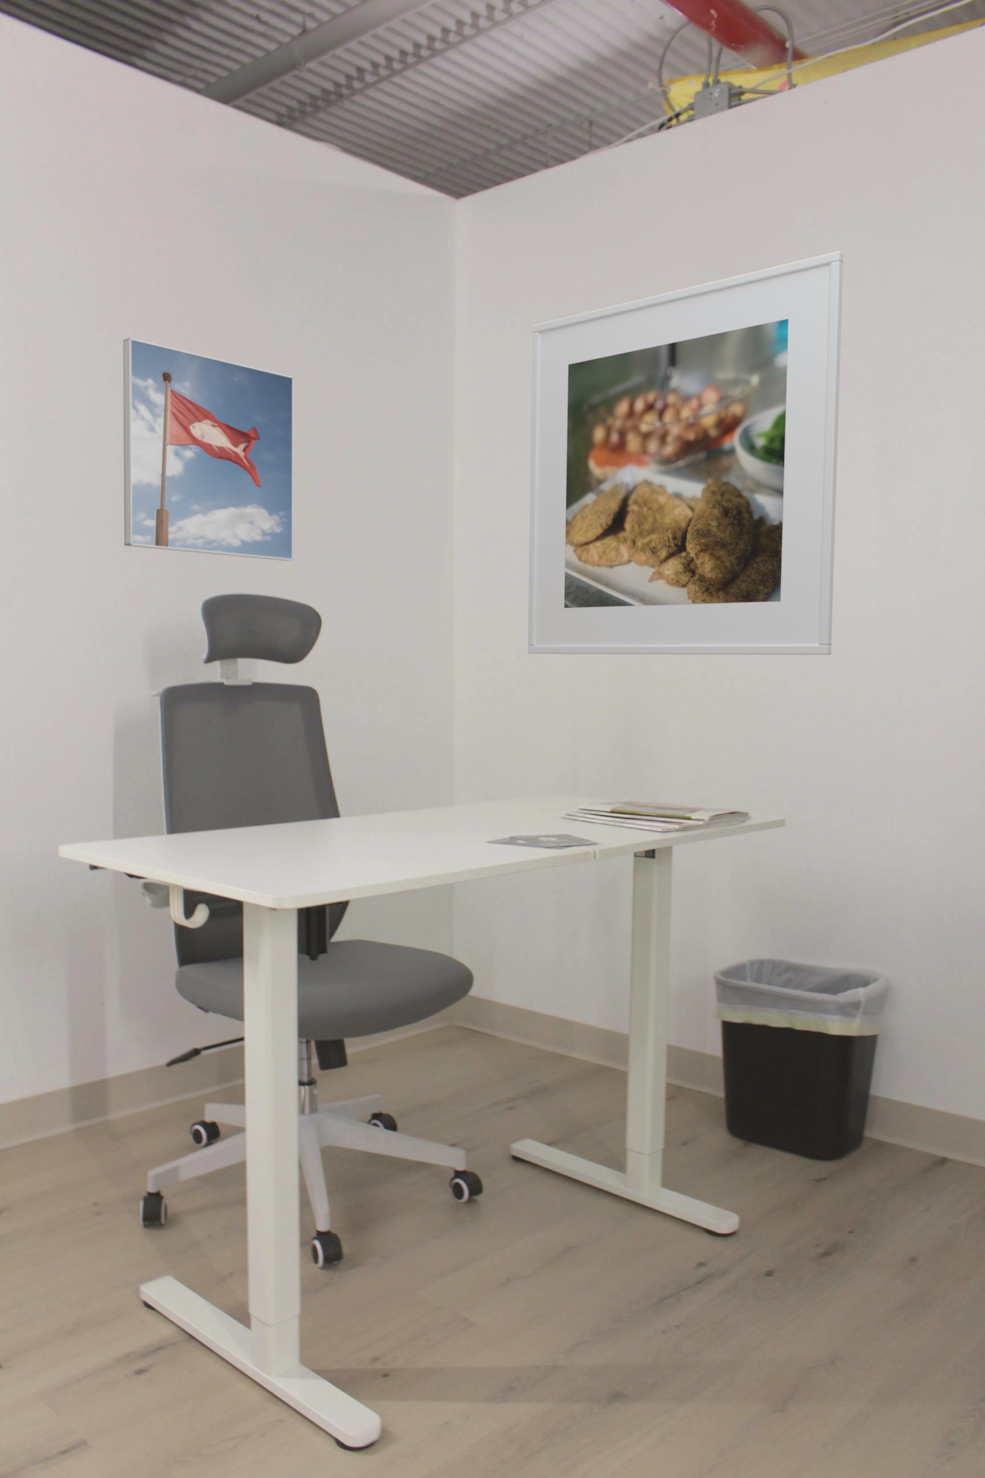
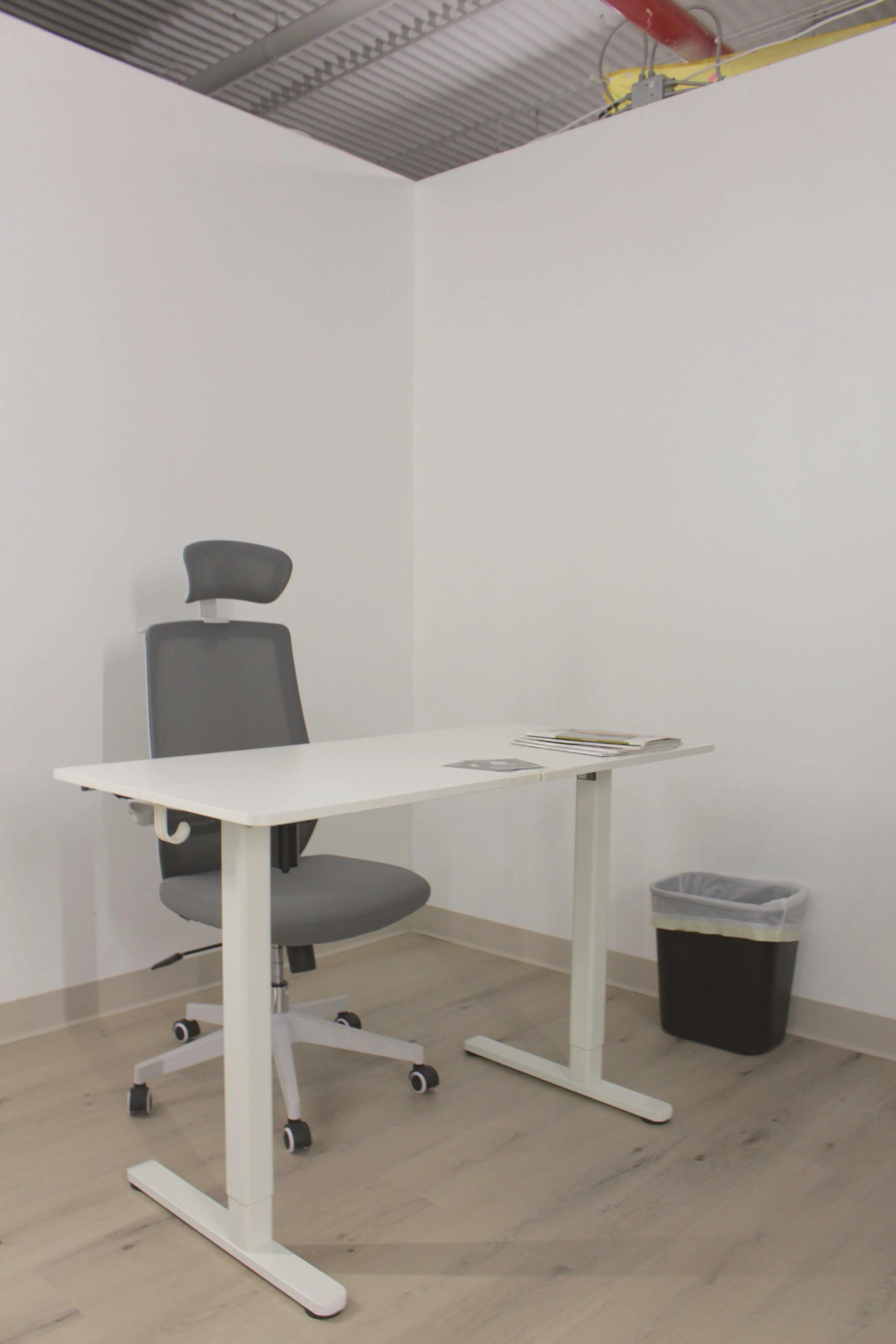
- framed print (213, 456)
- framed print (668, 475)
